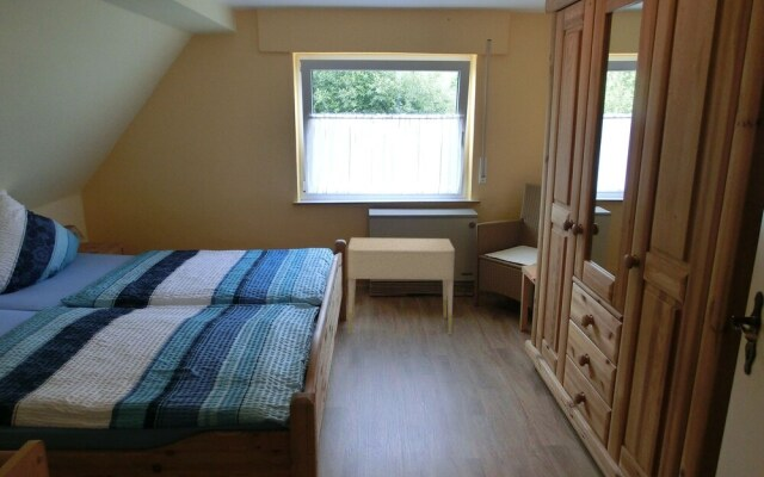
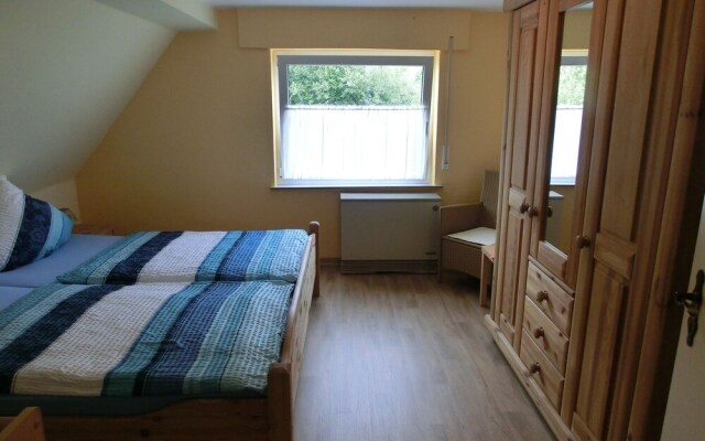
- nightstand (400, 278)
